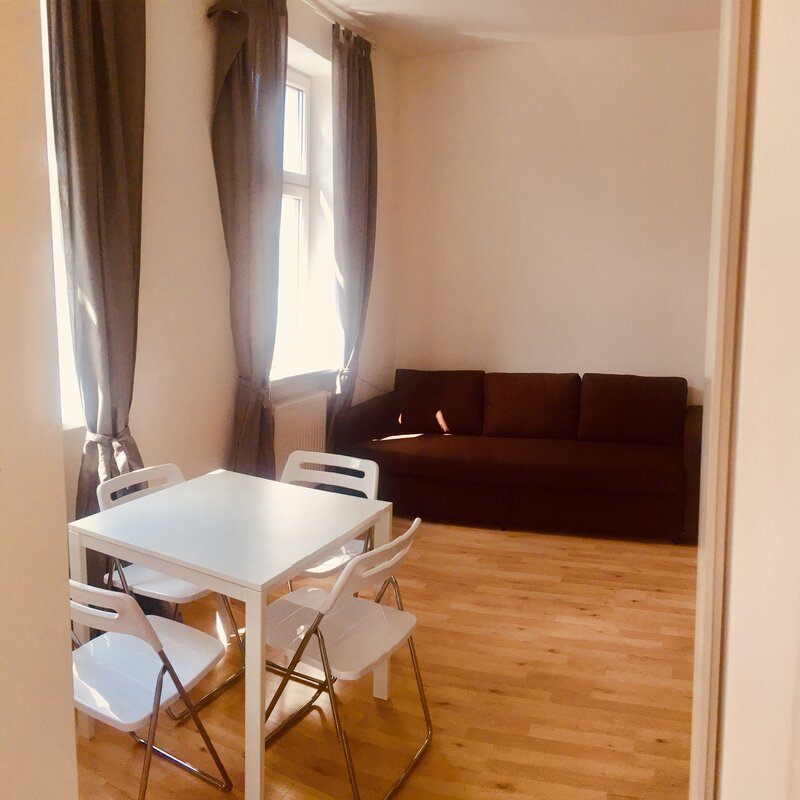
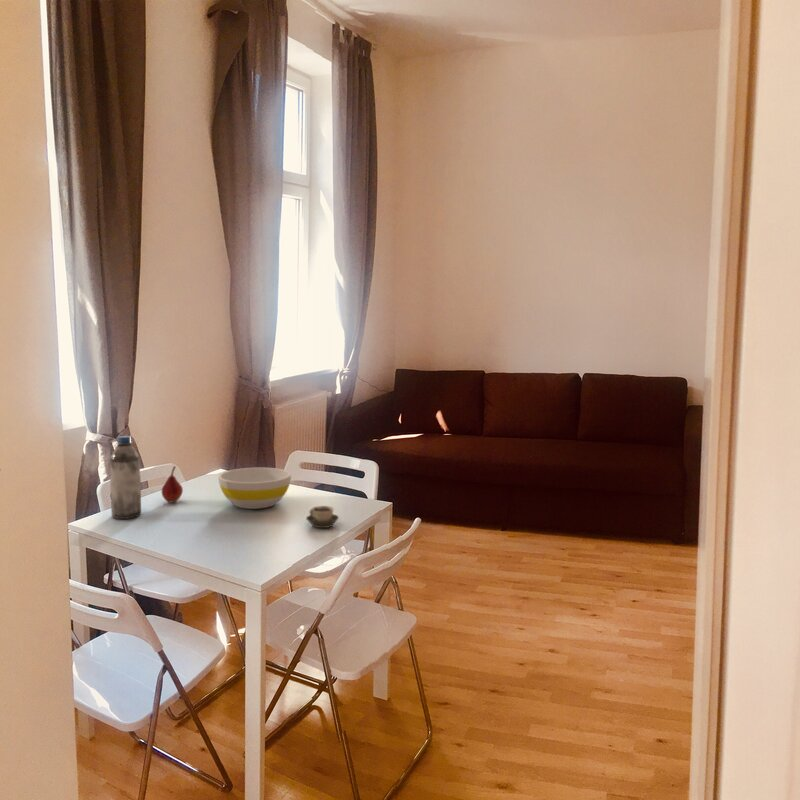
+ fruit (172, 484)
+ cup (322, 516)
+ bowl (255, 489)
+ water bottle (125, 476)
